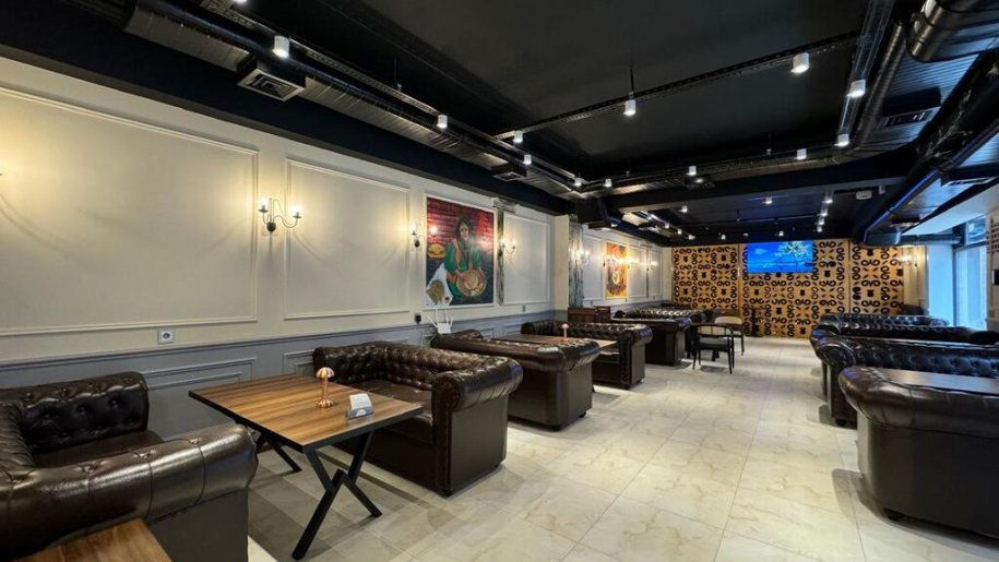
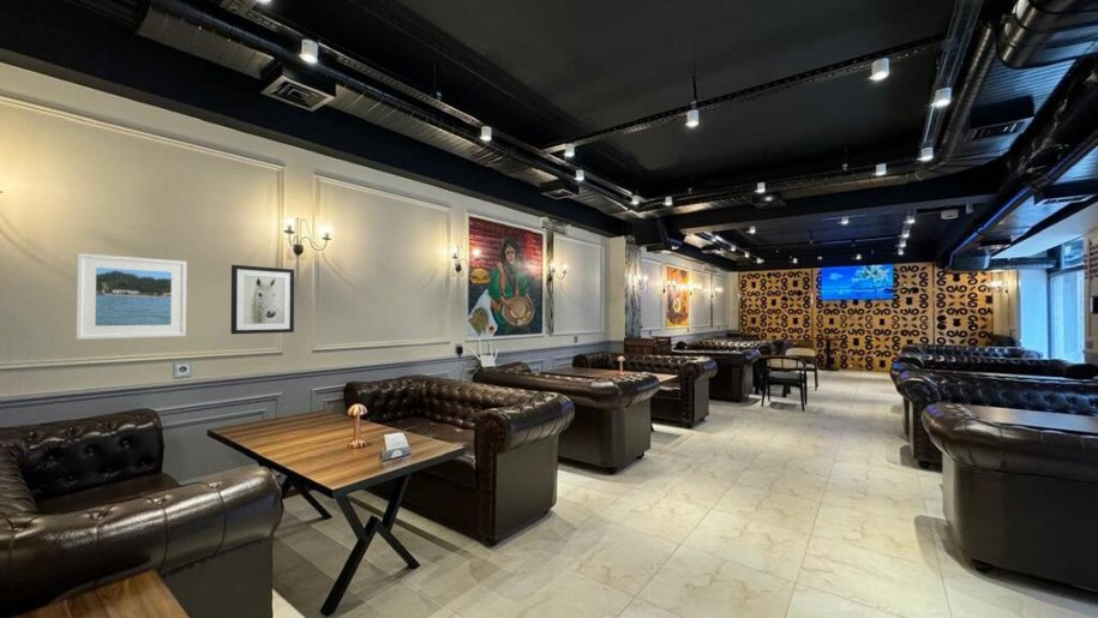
+ wall art (264, 300)
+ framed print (134, 298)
